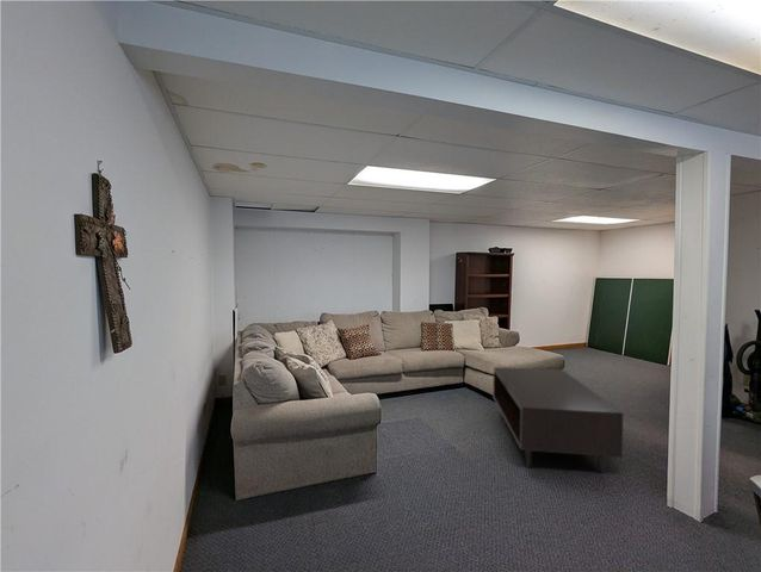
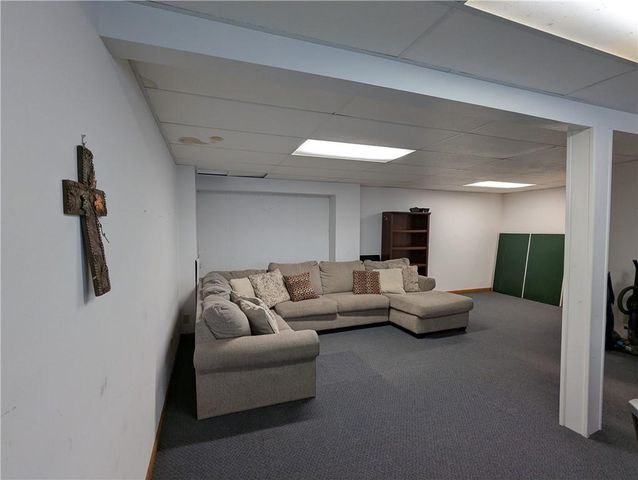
- coffee table (545, 412)
